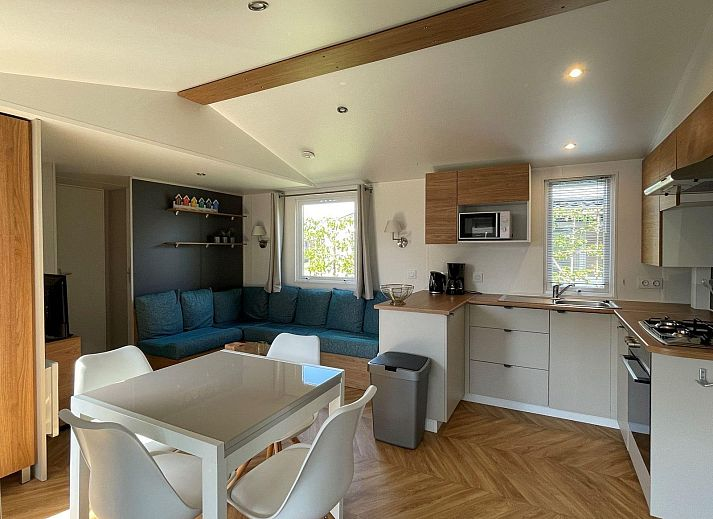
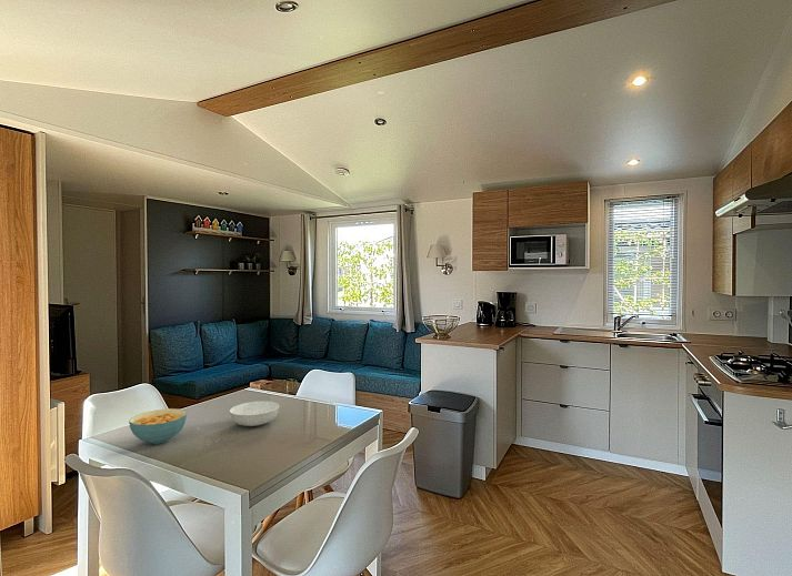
+ cereal bowl (159, 428)
+ serving bowl (254, 415)
